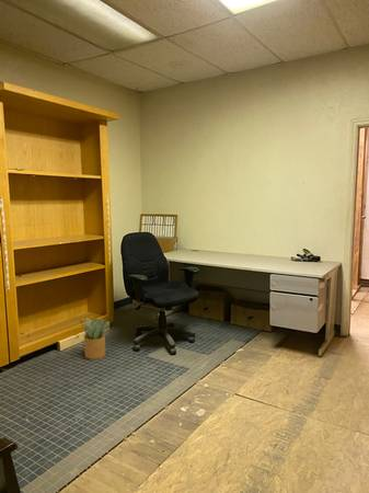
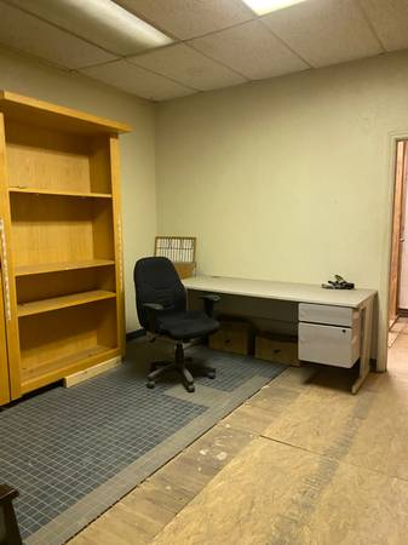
- potted plant (93, 336)
